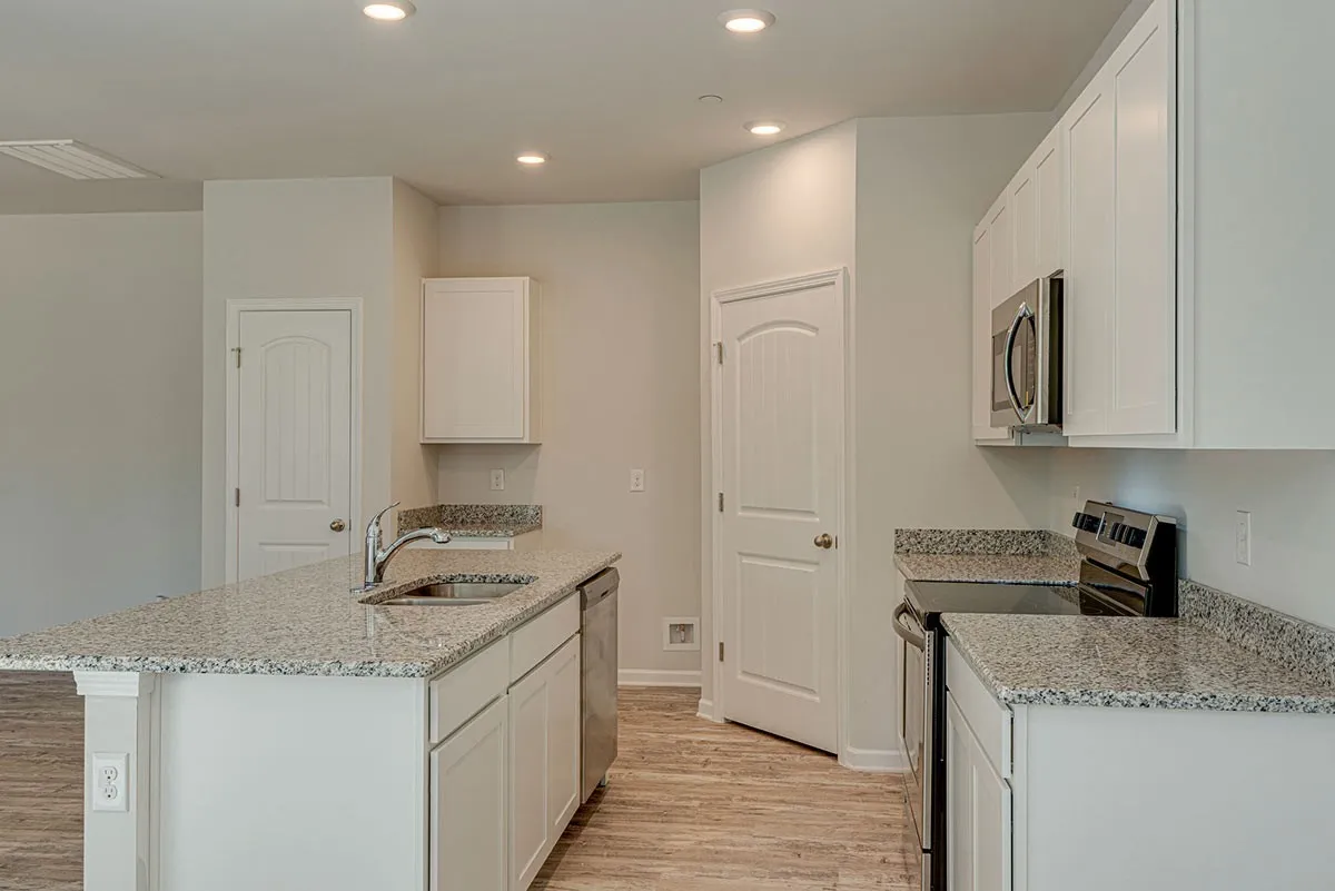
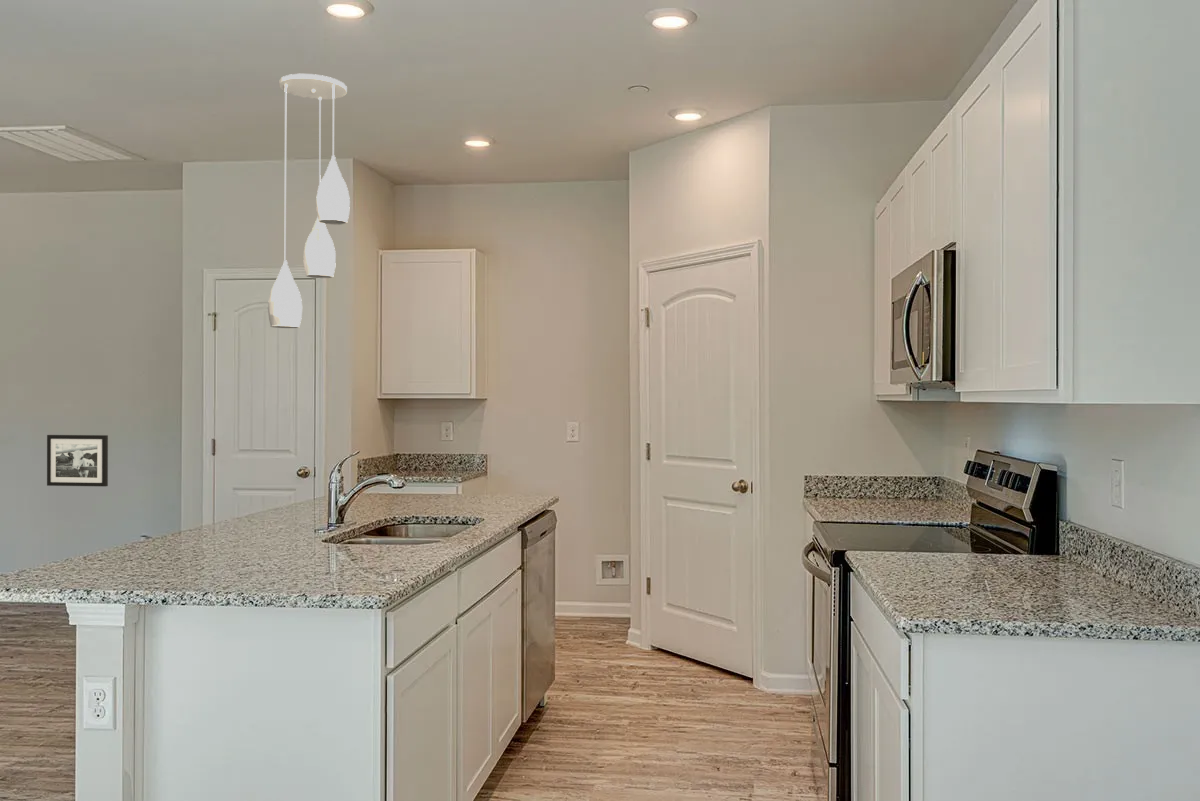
+ picture frame (77, 460)
+ pendant light (316, 206)
